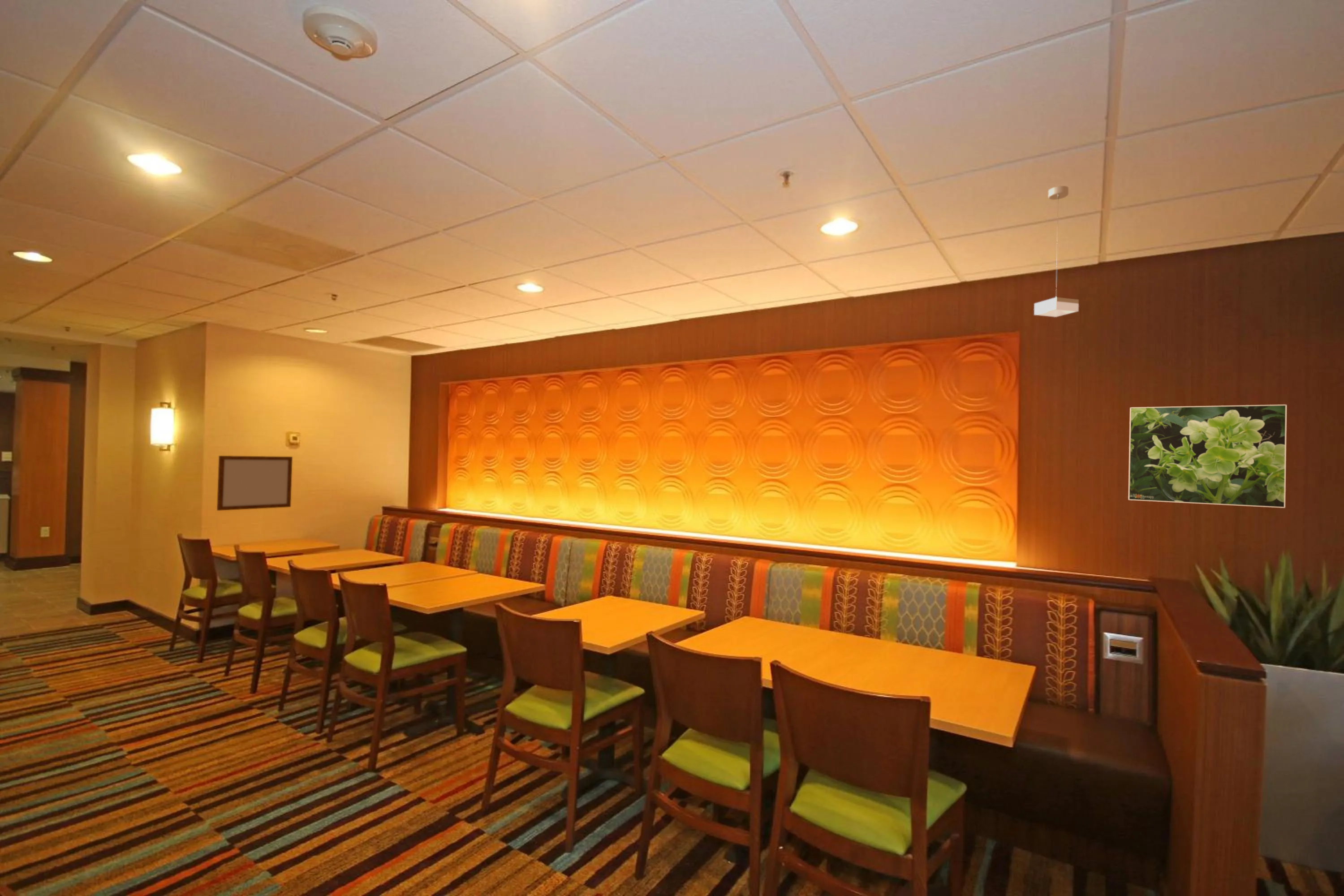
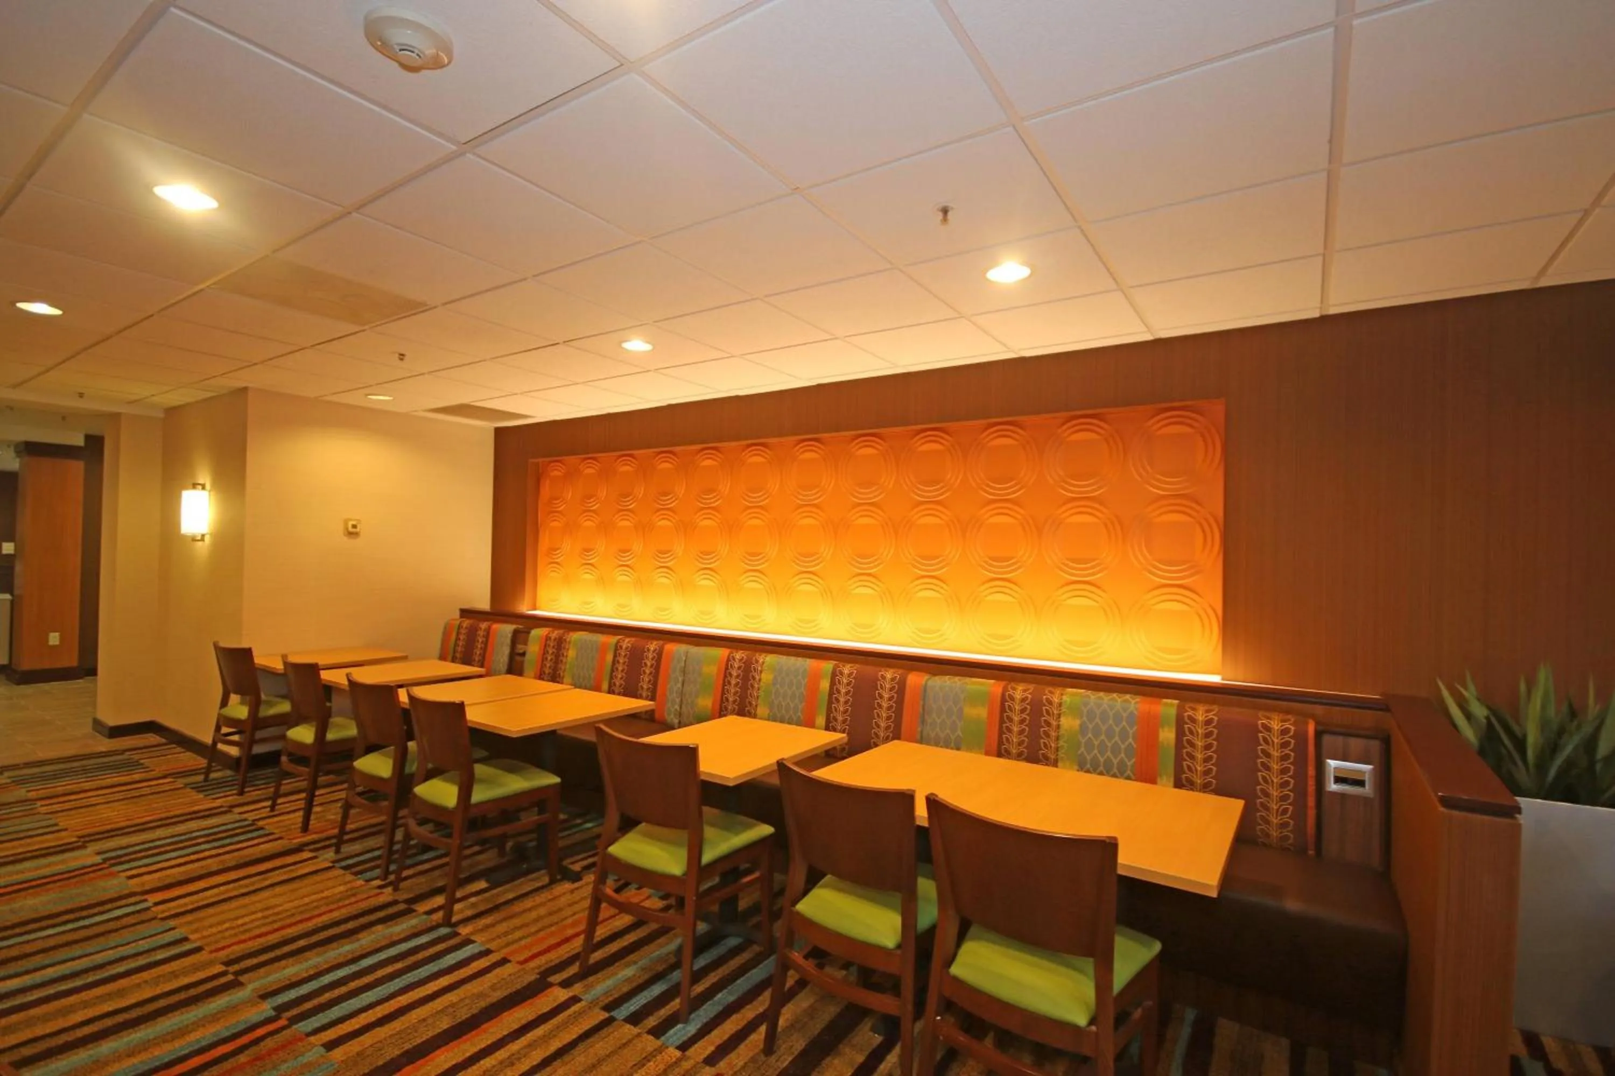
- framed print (1203, 455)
- writing board (256, 482)
- pendant lamp (1057, 251)
